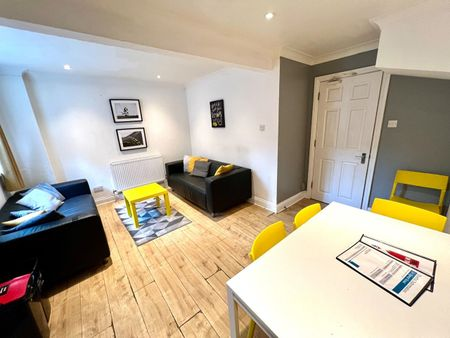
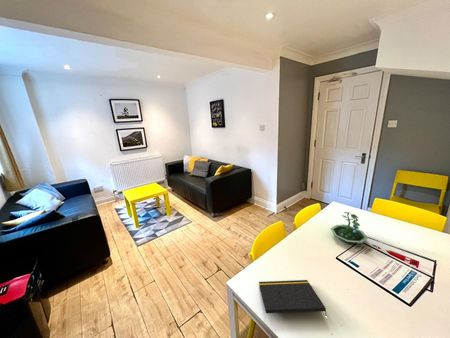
+ notepad (288, 295)
+ terrarium (350, 219)
